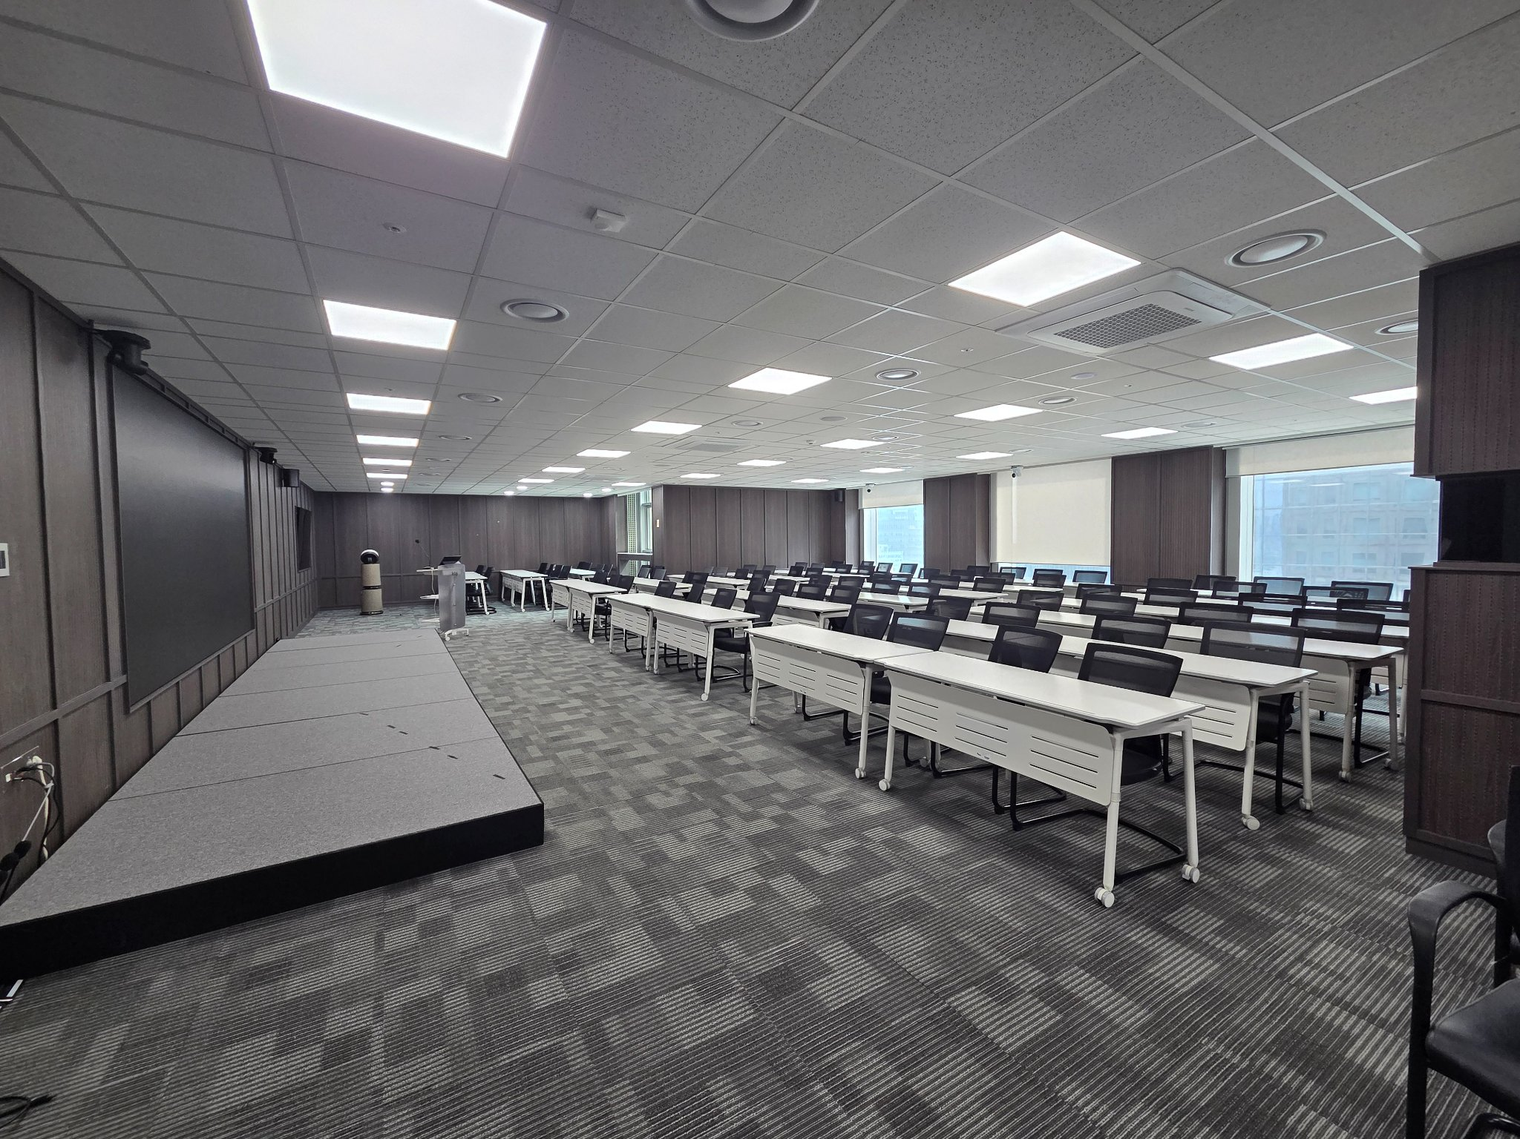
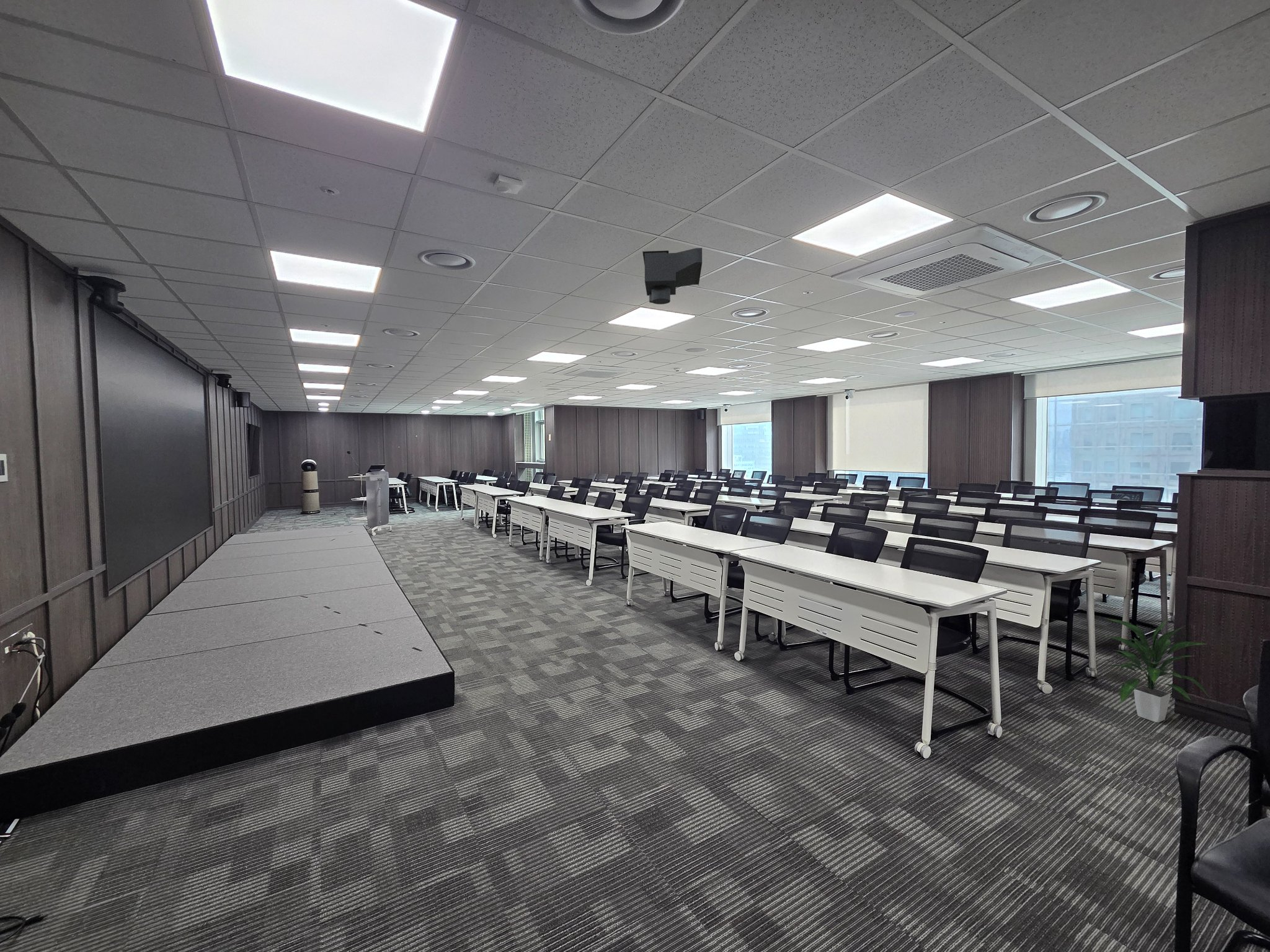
+ indoor plant (1148, 667)
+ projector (672, 280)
